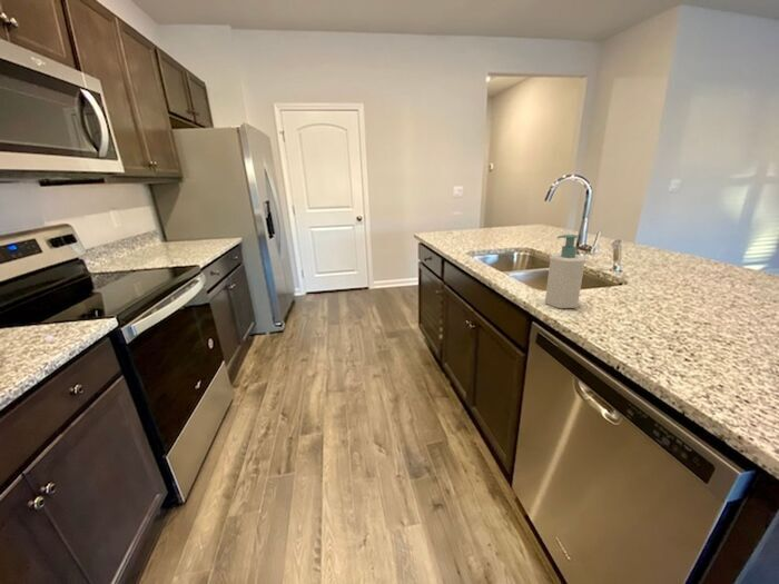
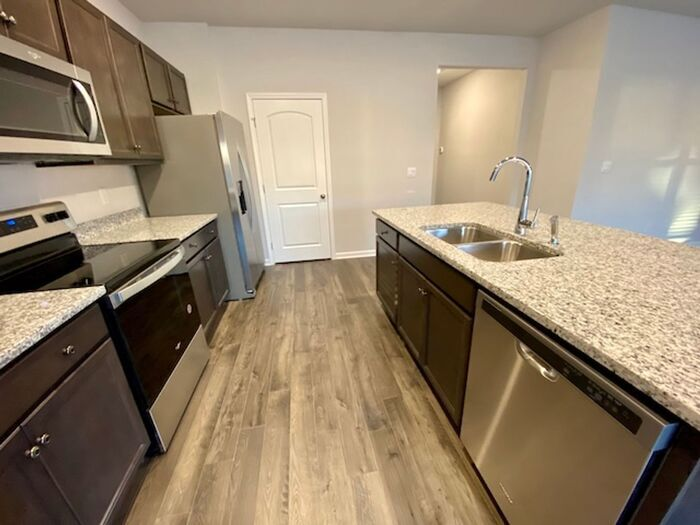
- soap bottle (565, 270)
